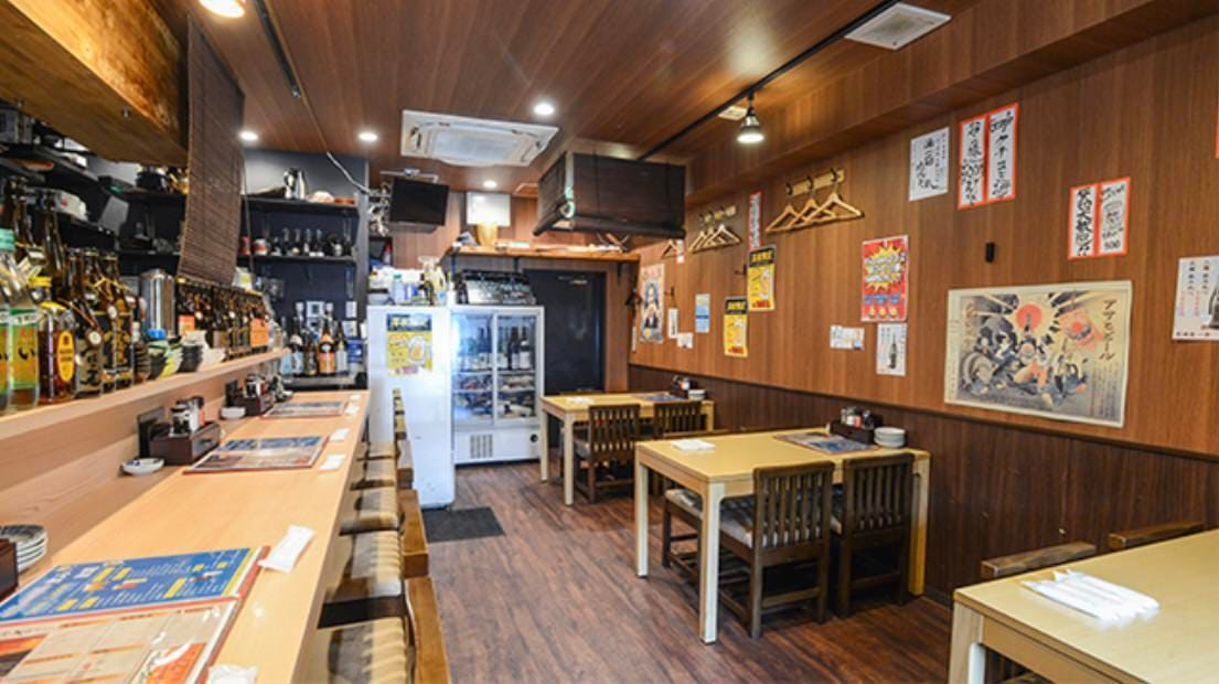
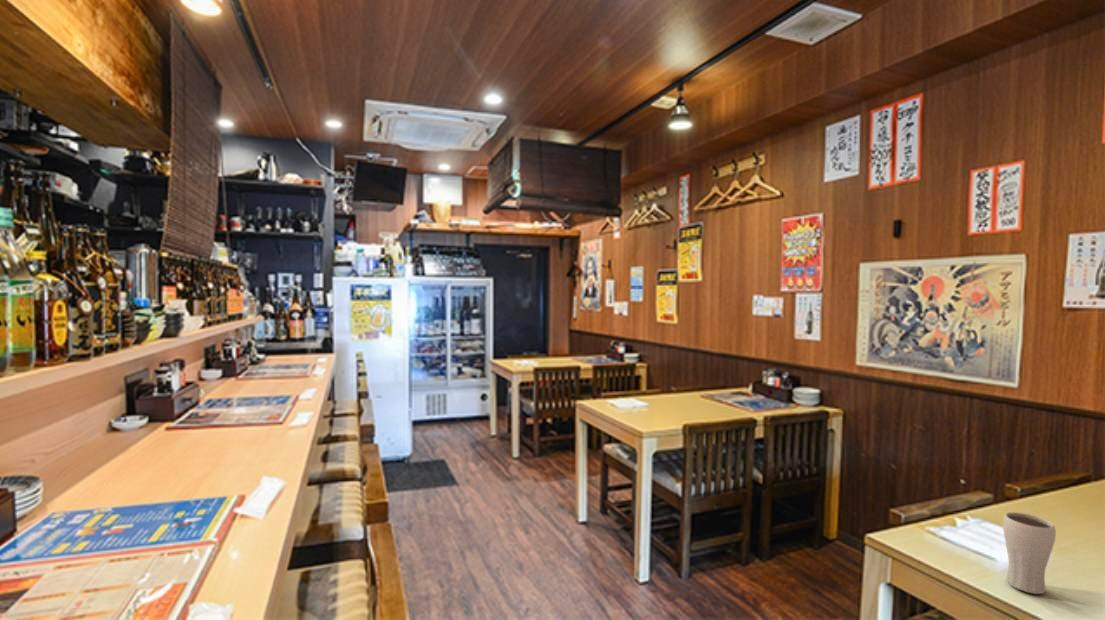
+ drinking glass (1027, 553)
